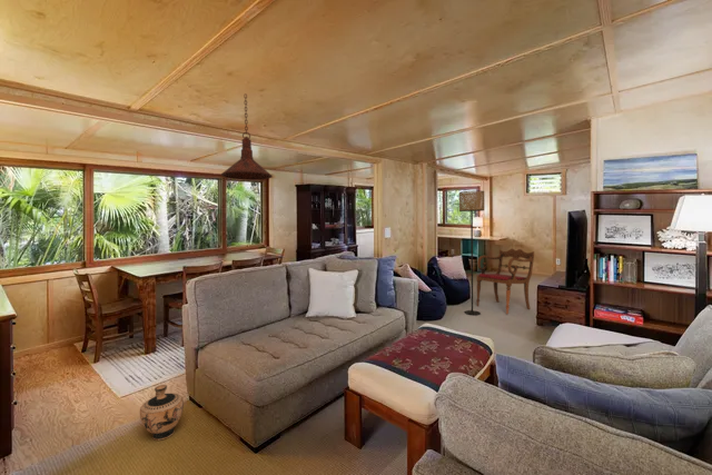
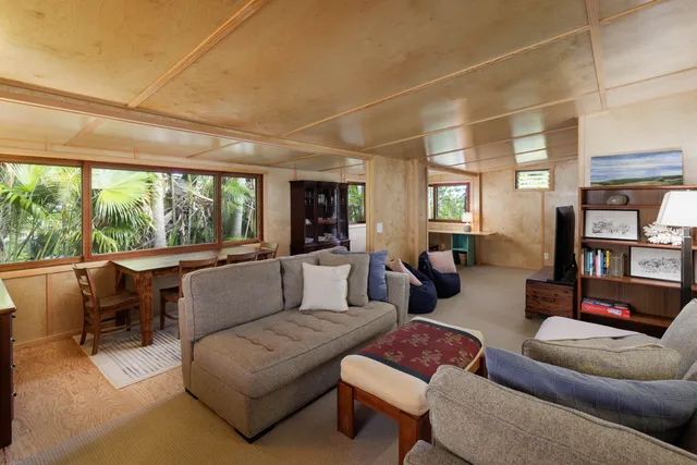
- ceramic jug (161, 410)
- floor lamp (472, 253)
- armchair (504, 278)
- pendant light (246, 132)
